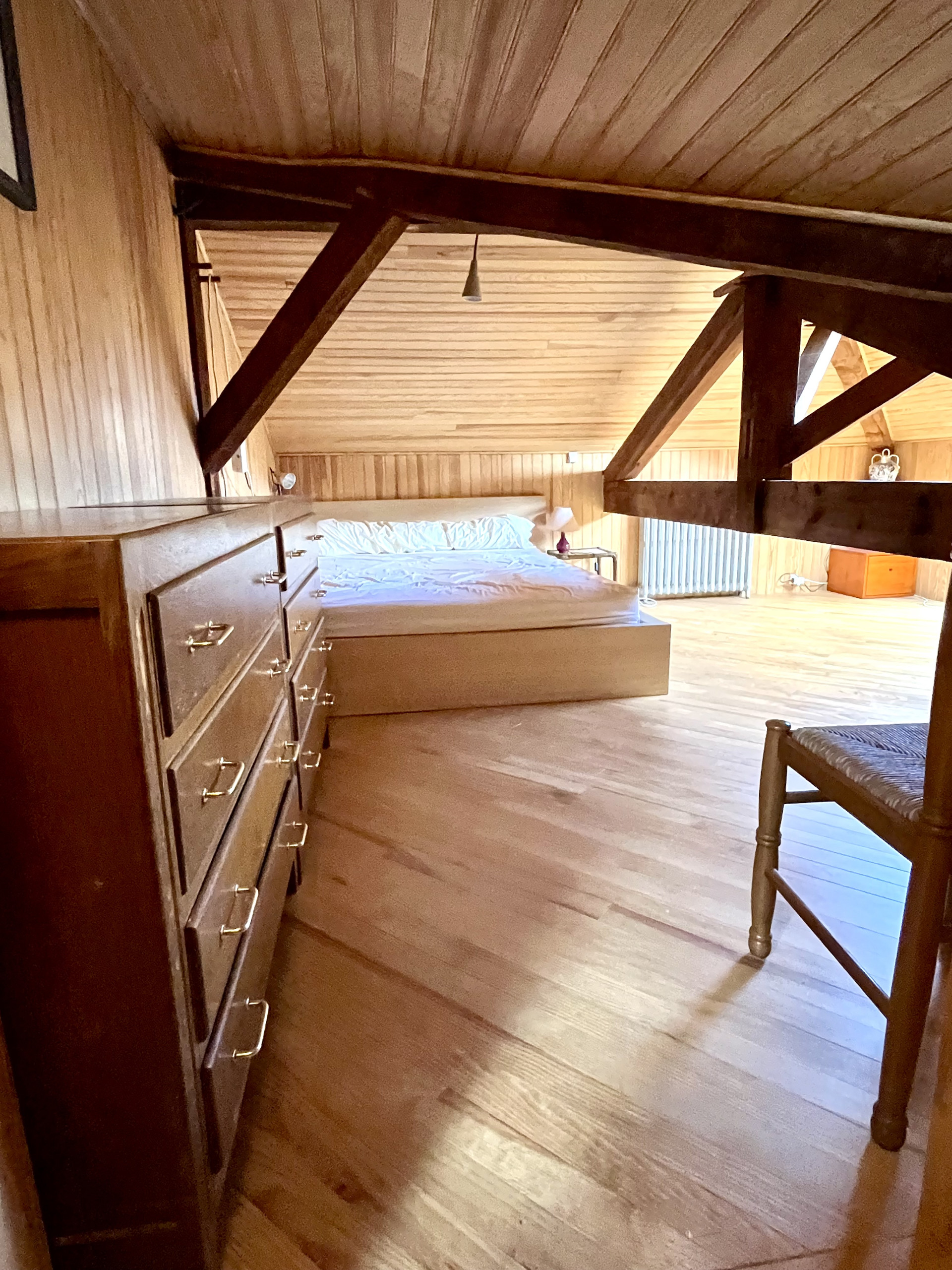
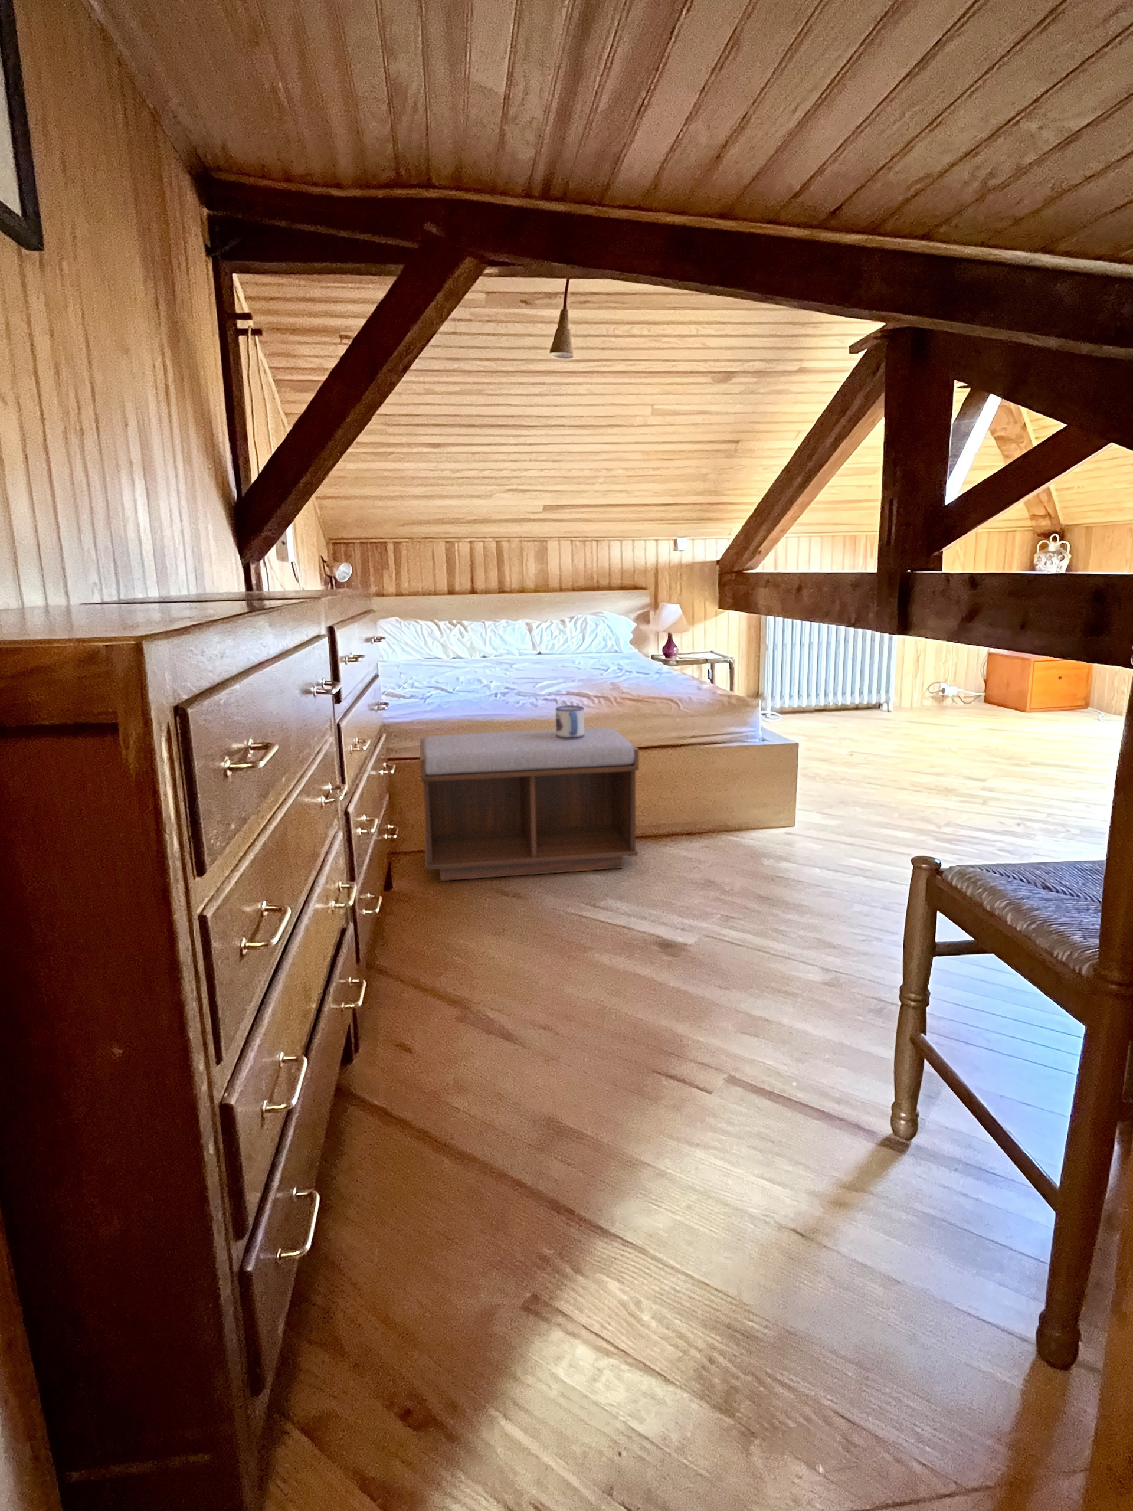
+ bench (526, 800)
+ mug (570, 722)
